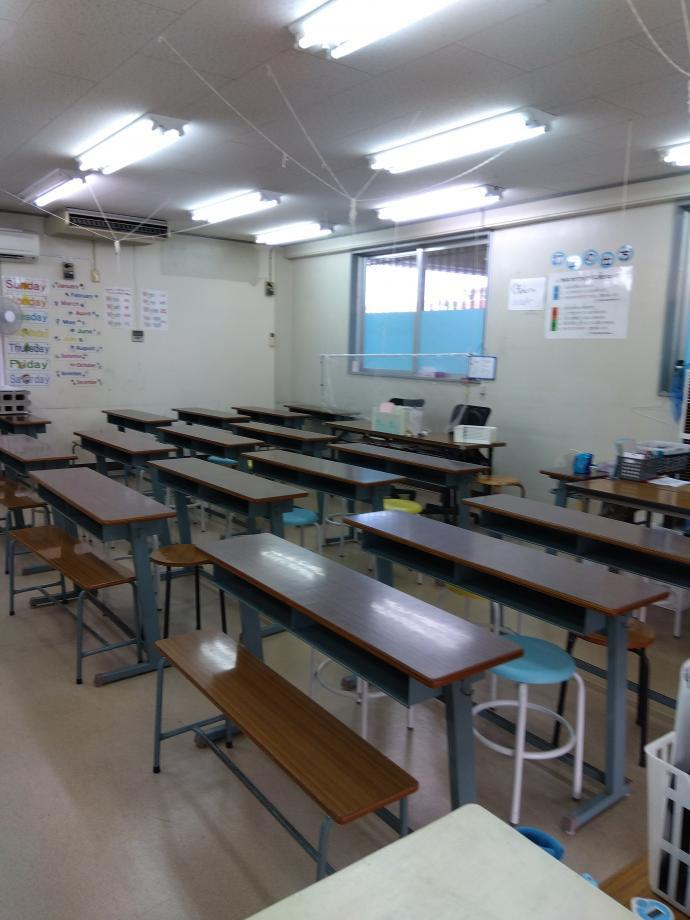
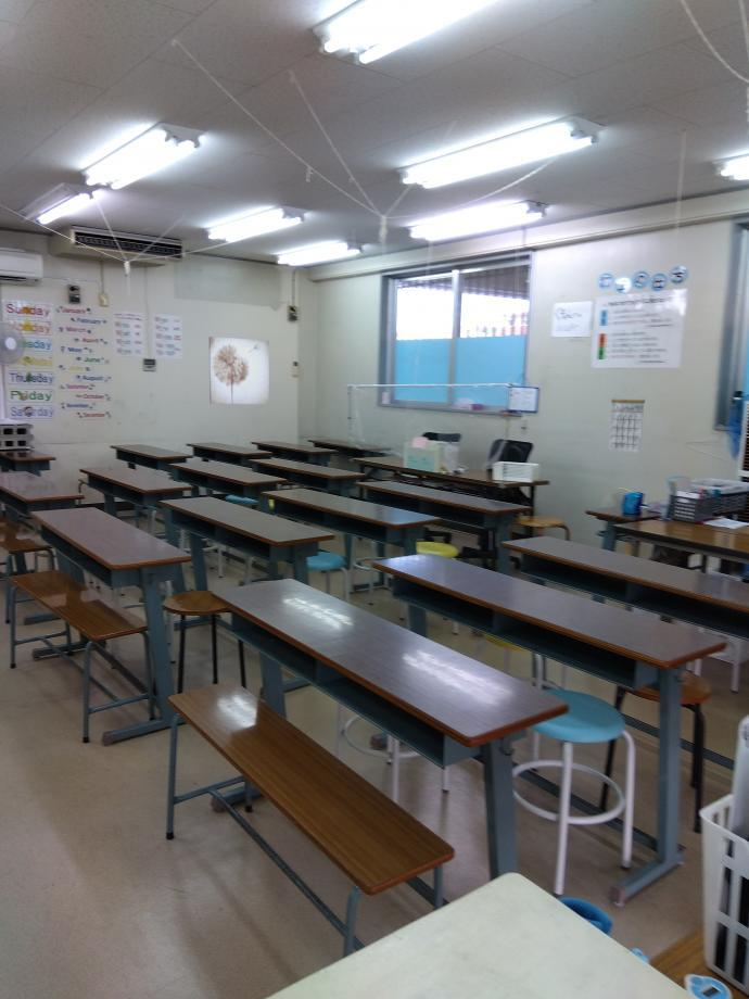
+ wall art (240, 371)
+ calendar (626, 419)
